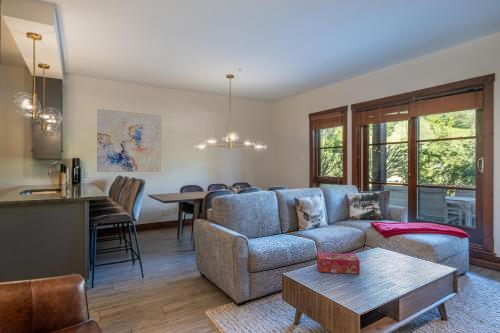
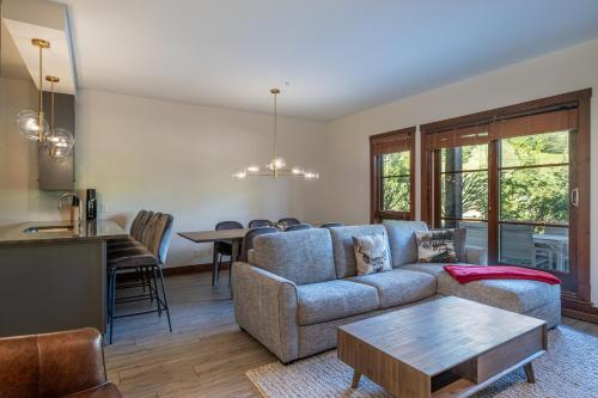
- wall art (130, 142)
- tissue box (337, 262)
